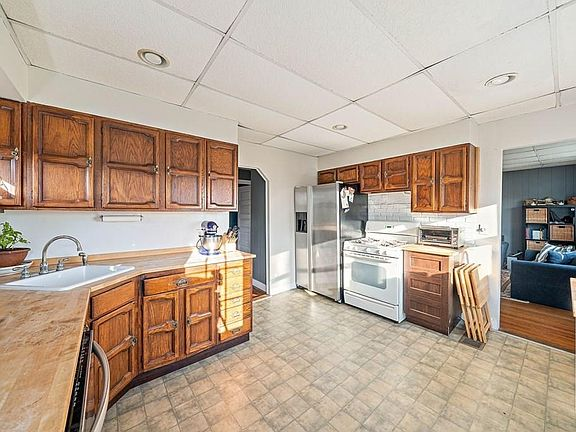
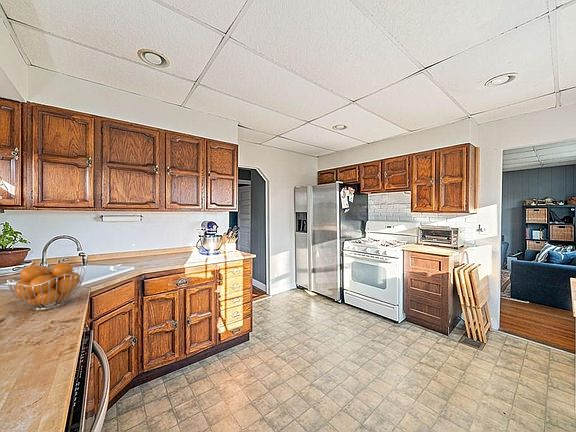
+ fruit basket (49, 284)
